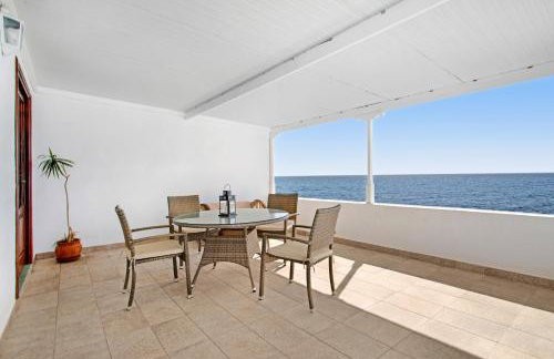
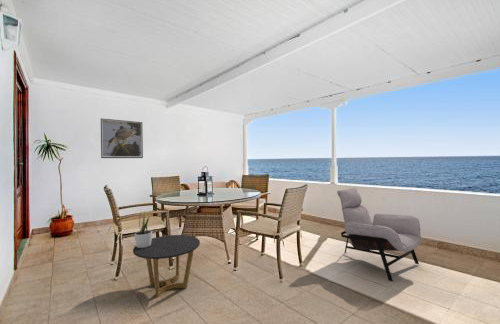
+ lounge chair (374, 227)
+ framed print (122, 139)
+ side table (168, 257)
+ potted plant (143, 227)
